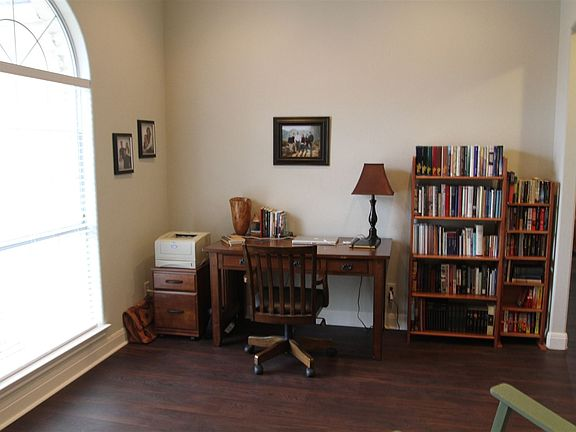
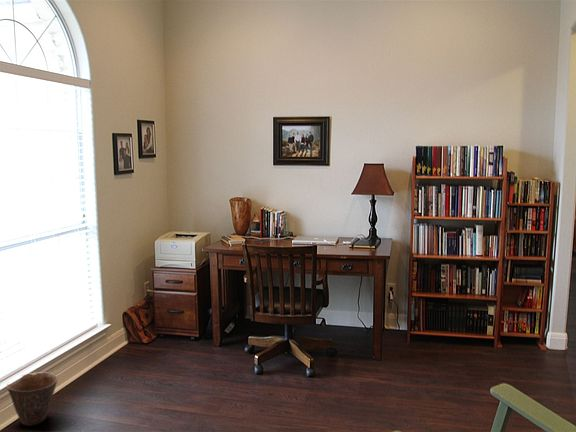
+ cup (33, 400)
